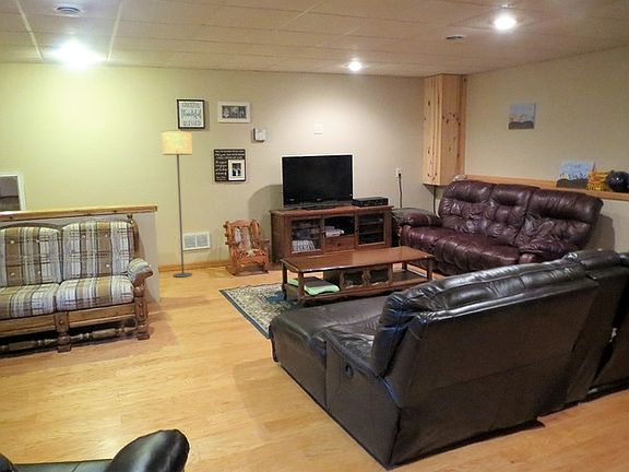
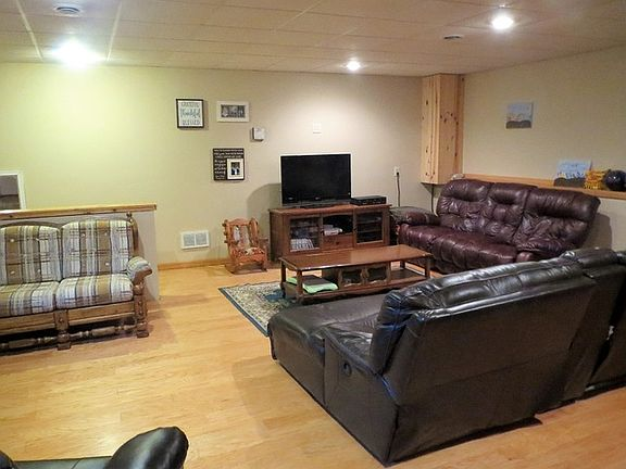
- floor lamp (179, 204)
